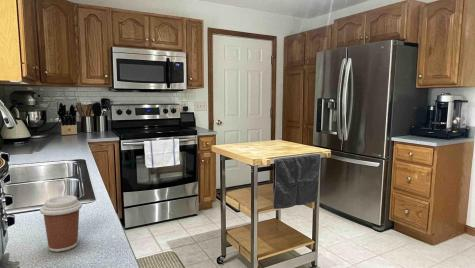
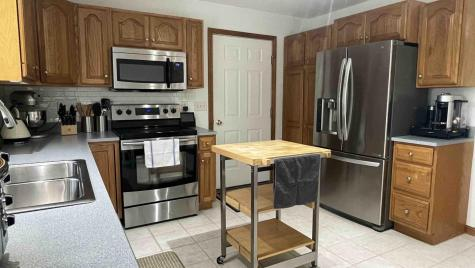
- coffee cup (62, 222)
